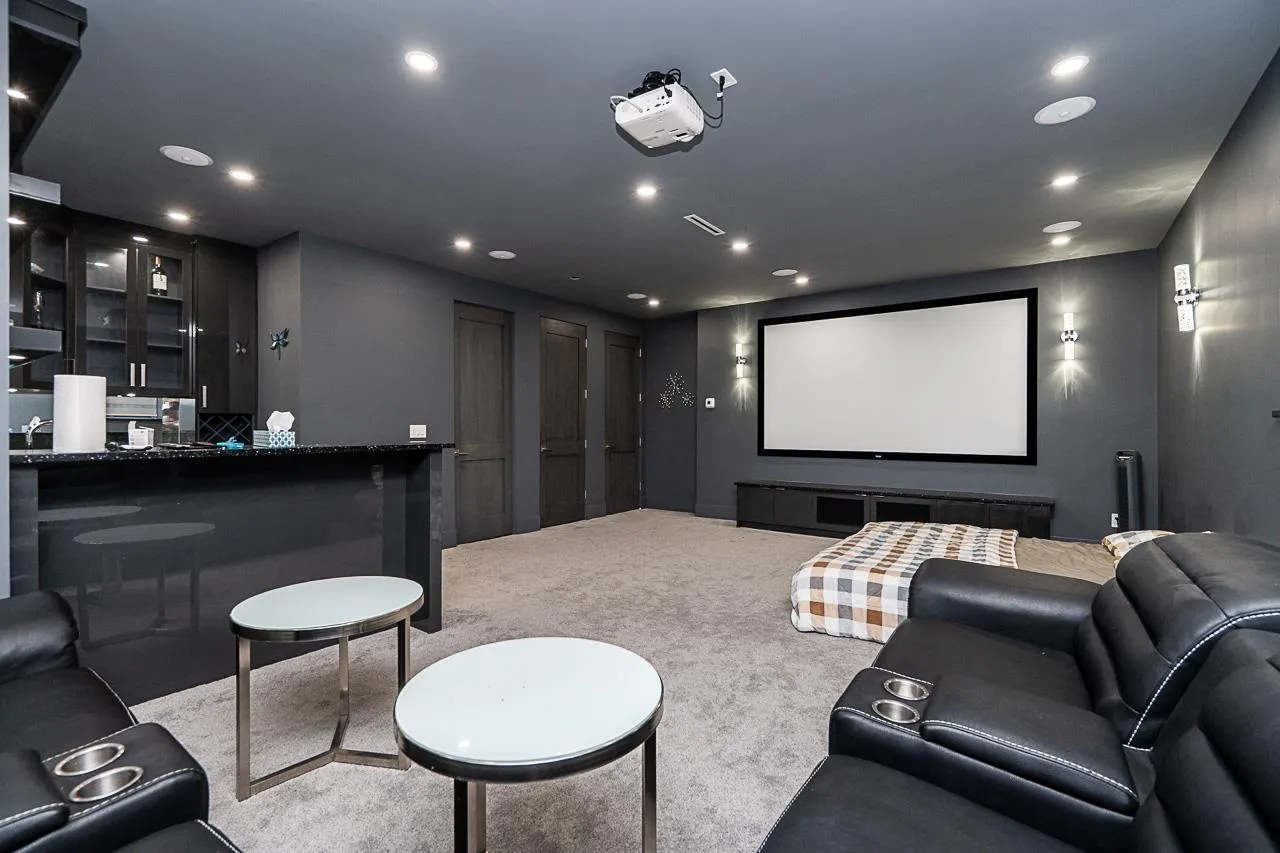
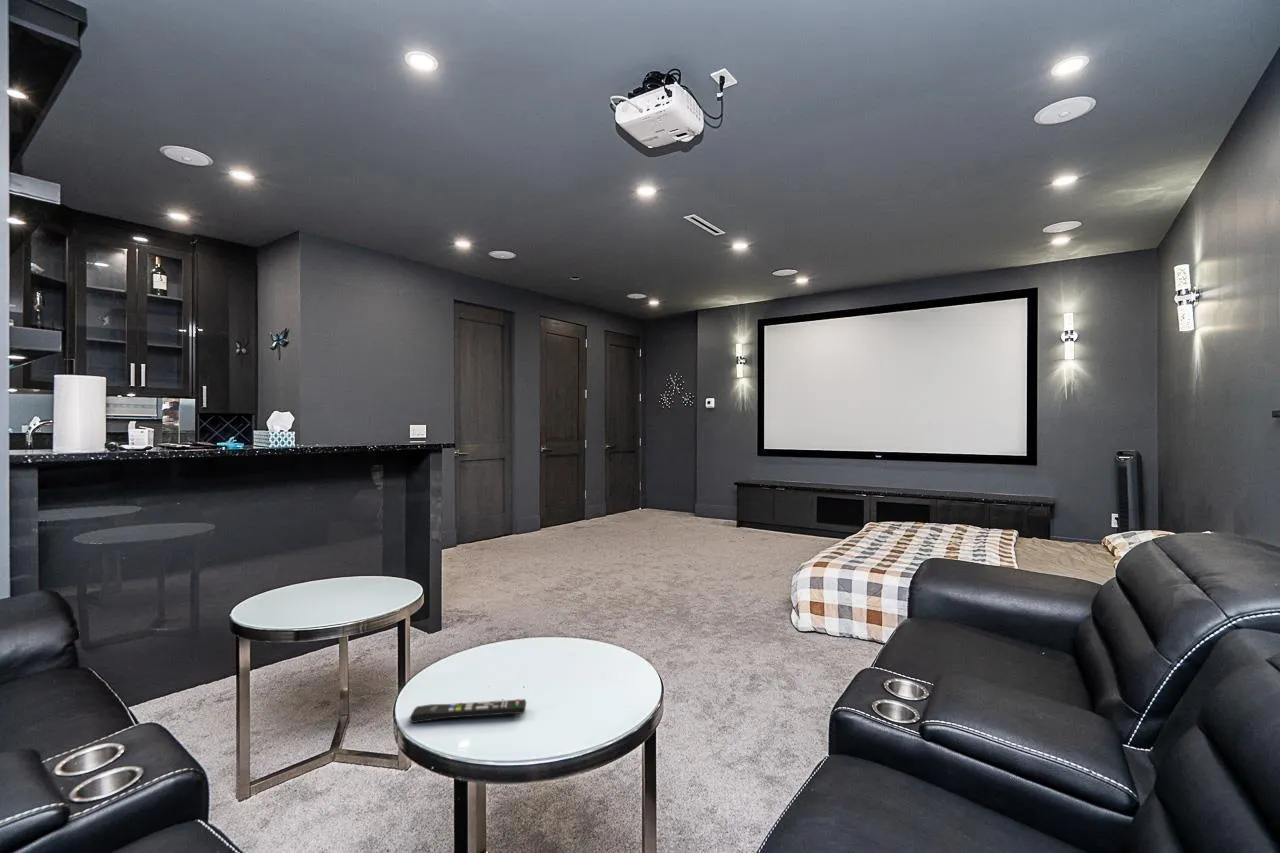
+ remote control (469, 710)
